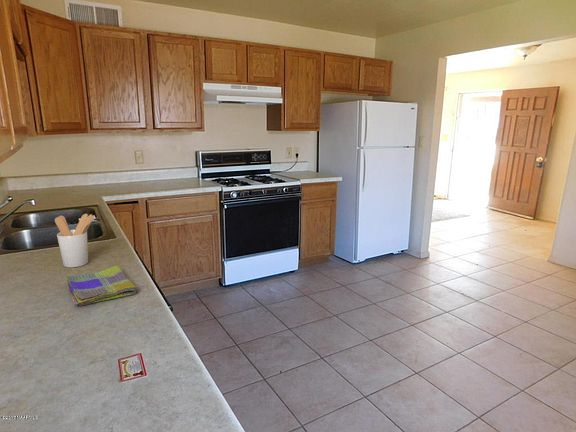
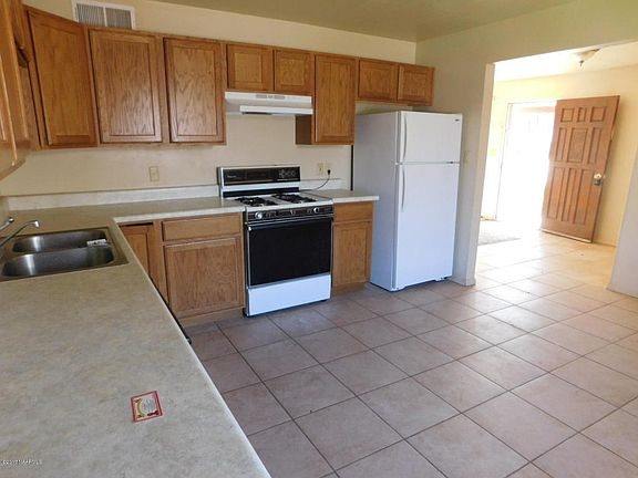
- utensil holder (78, 238)
- dish towel (100, 284)
